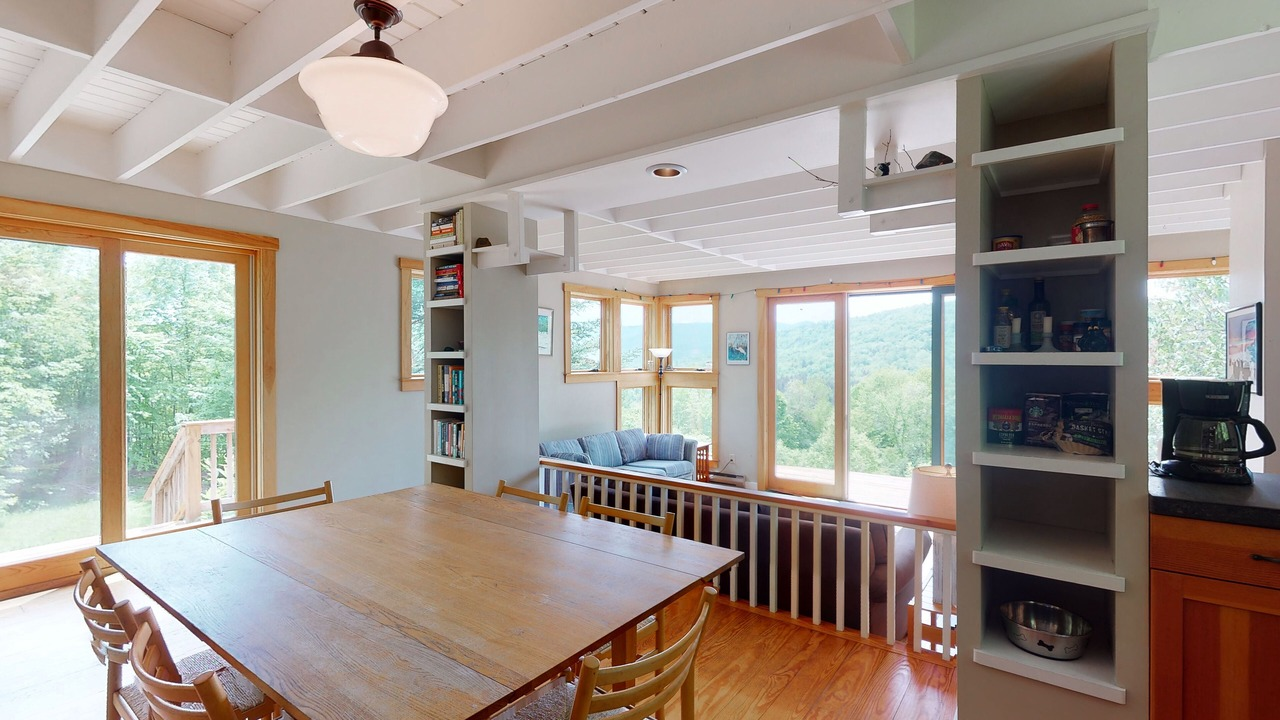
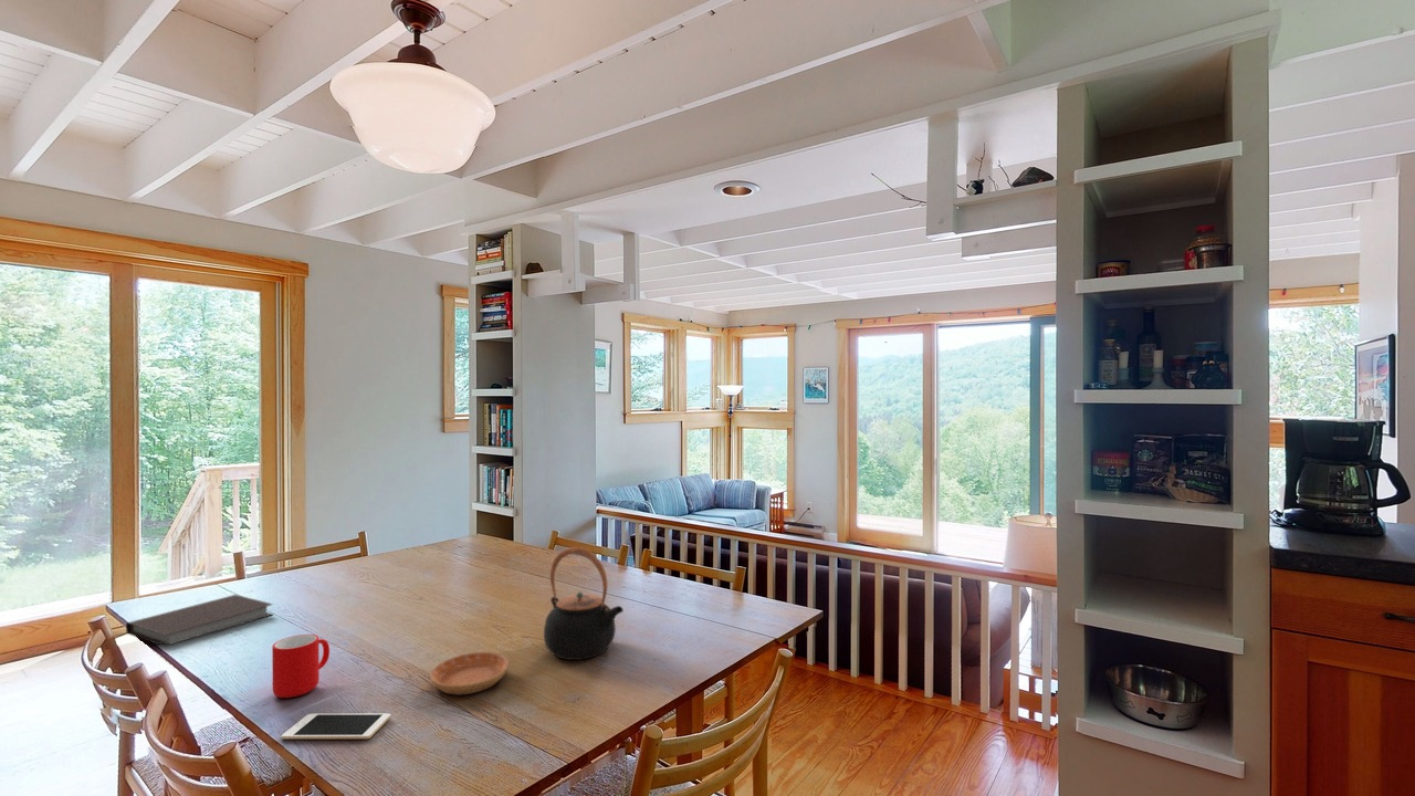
+ notebook (202, 618)
+ saucer (470, 673)
+ teapot (585, 599)
+ cup (304, 662)
+ cell phone (337, 725)
